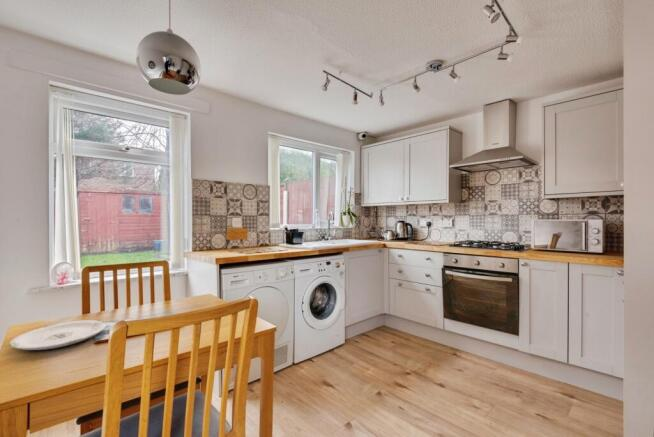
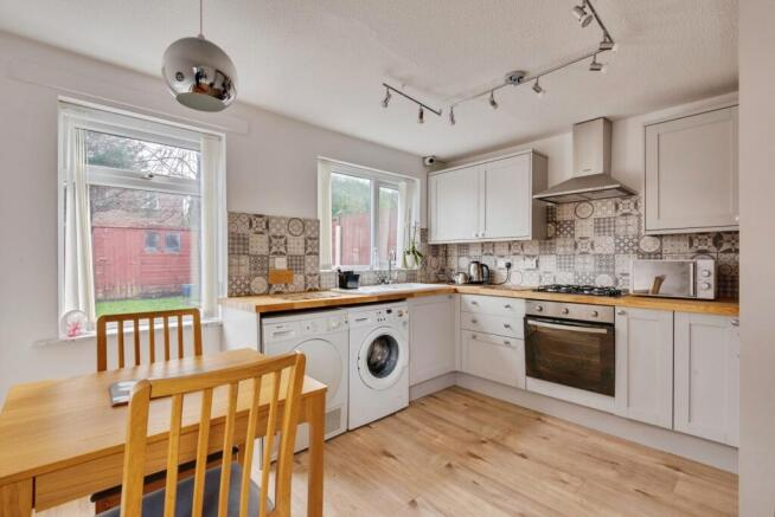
- plate (61, 335)
